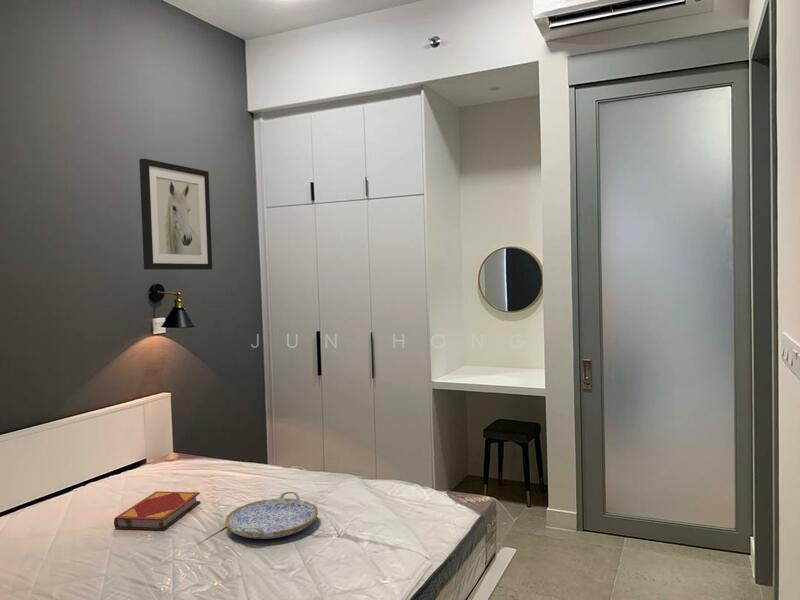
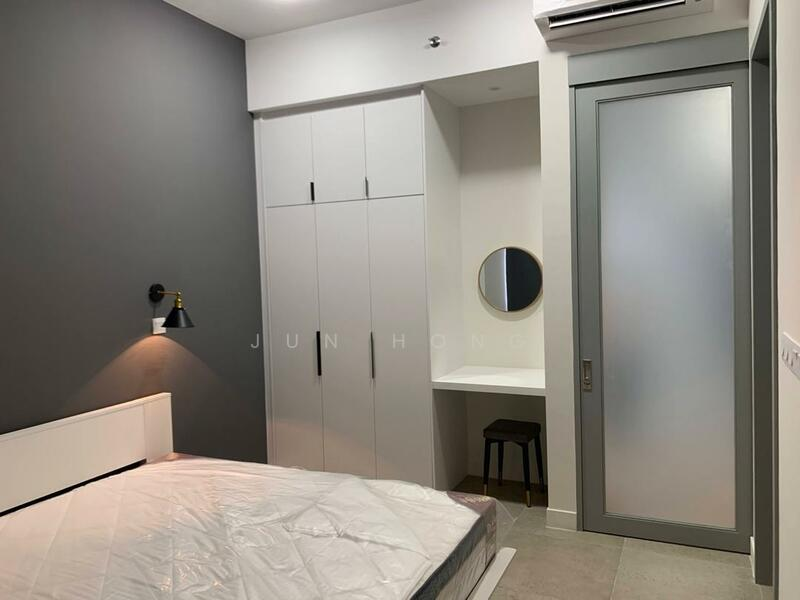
- wall art (178, 217)
- hardback book (159, 509)
- serving tray (272, 516)
